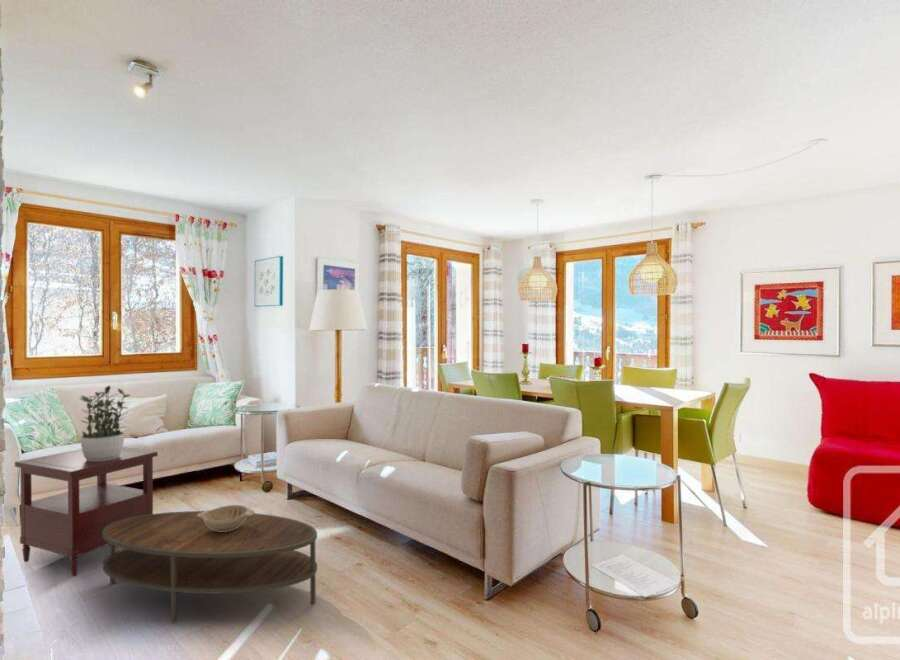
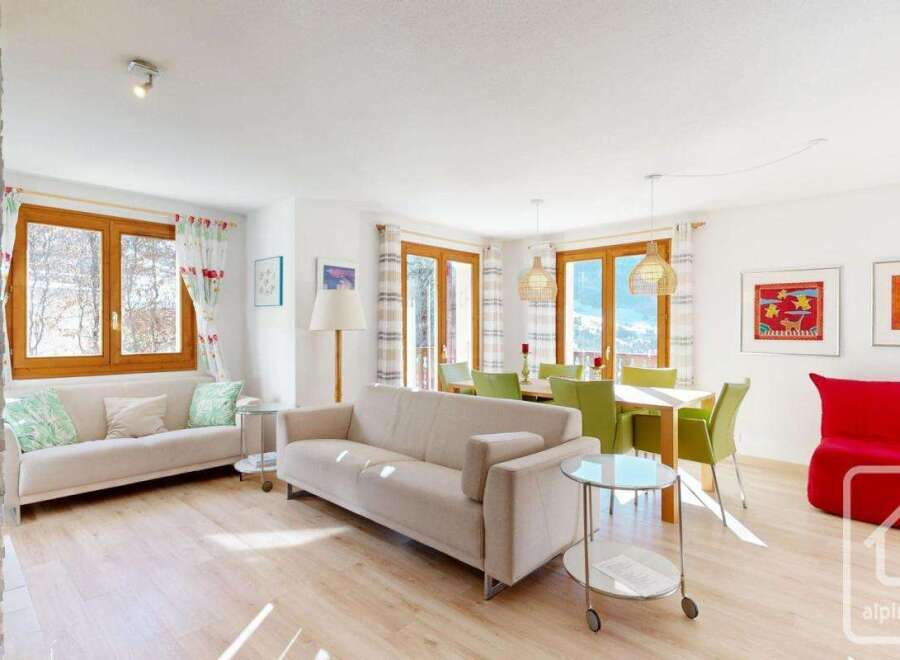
- side table (89, 505)
- decorative bowl (225, 519)
- potted plant (105, 421)
- coffee table (209, 562)
